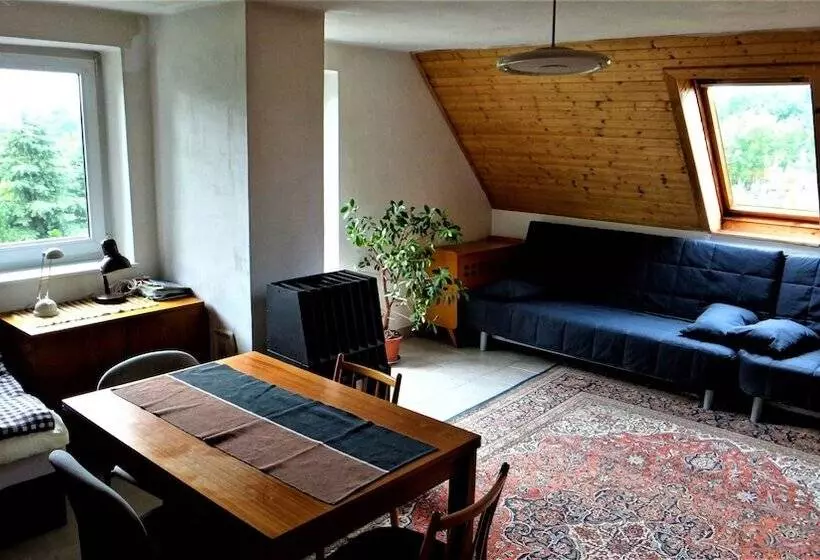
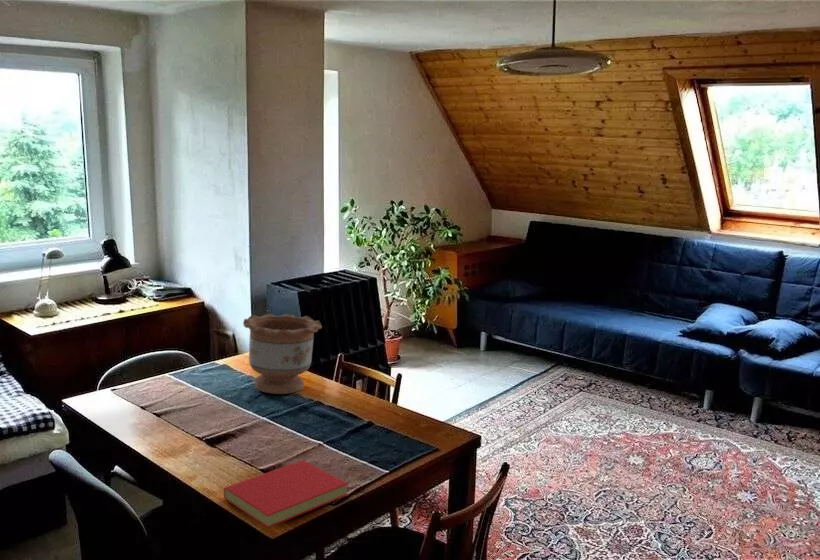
+ book (286, 490)
+ flower pot (283, 353)
